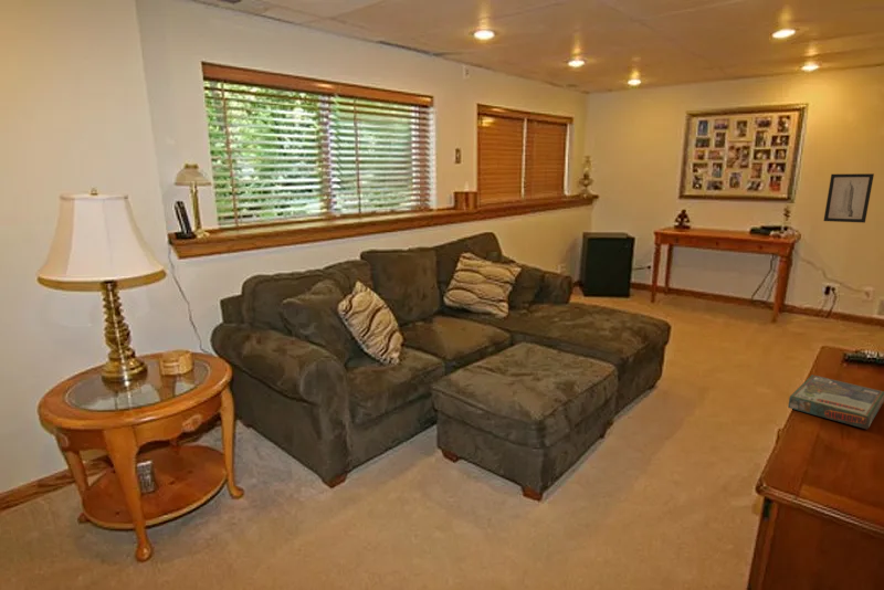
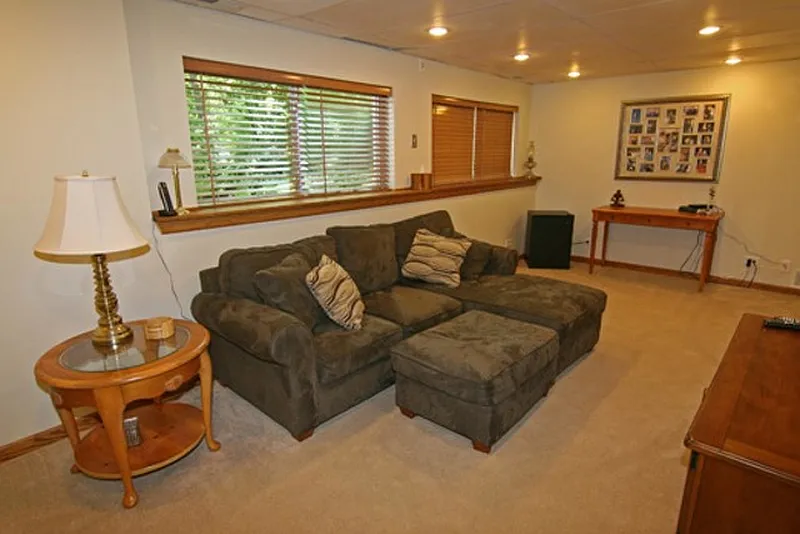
- wall art (848, 198)
- board game (836, 399)
